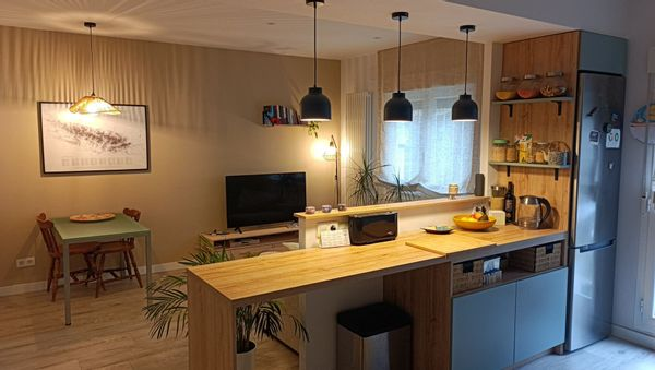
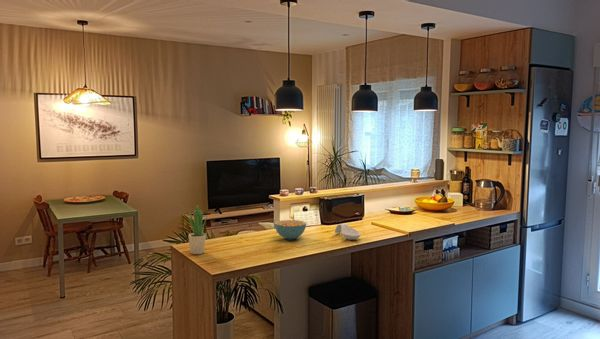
+ spoon rest (346, 231)
+ potted plant (198, 227)
+ cereal bowl (290, 230)
